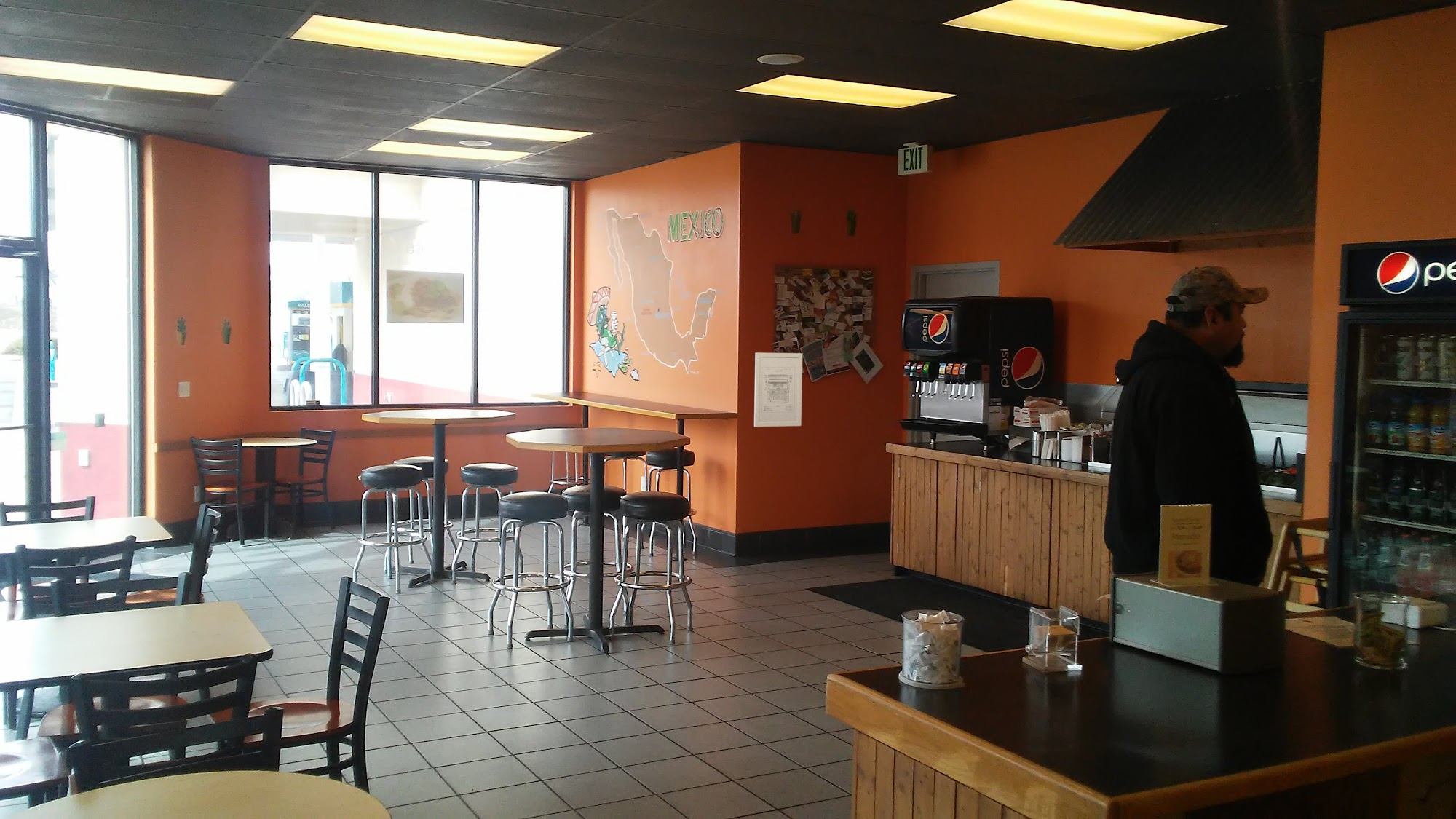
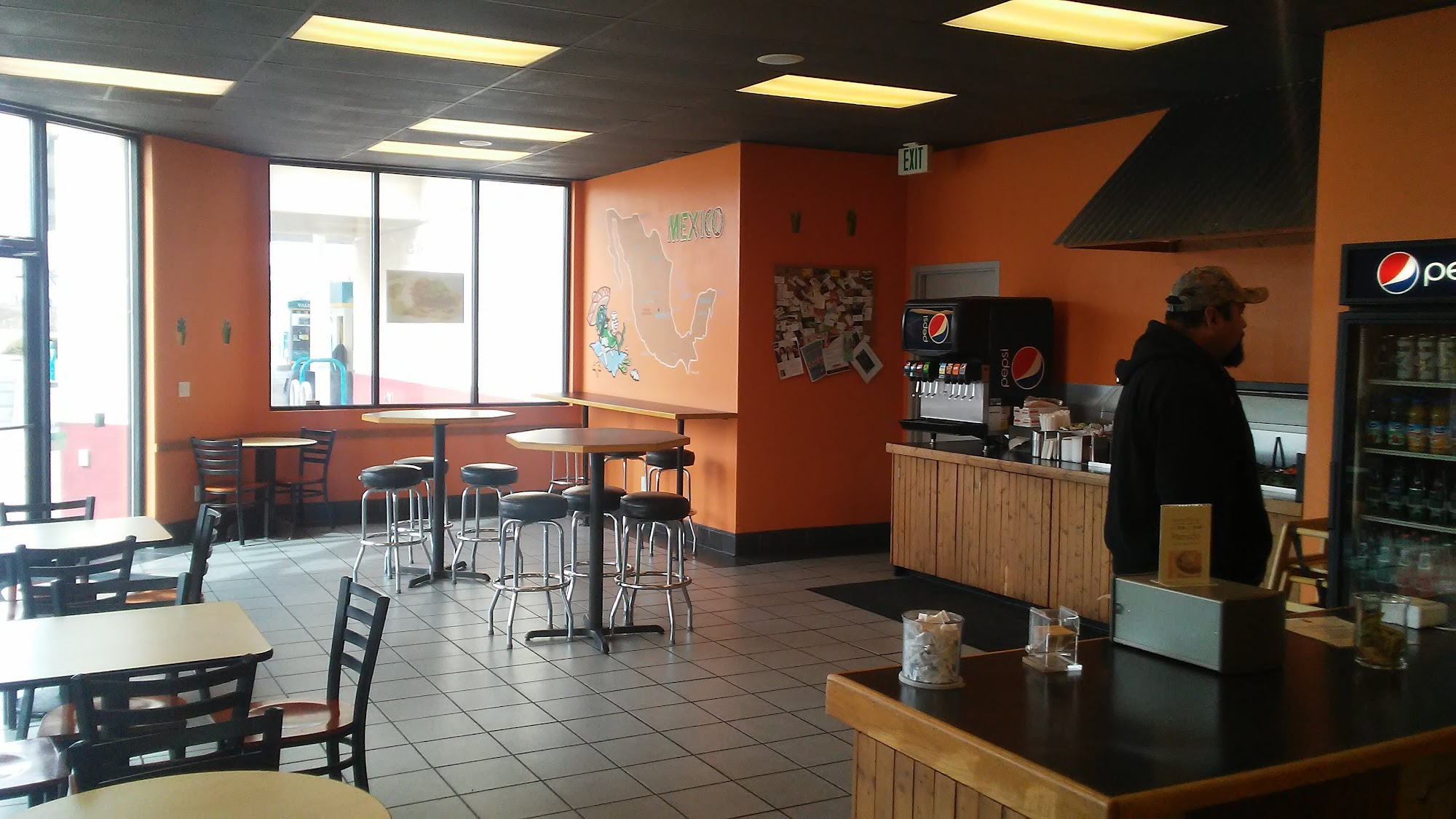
- wall art (778, 389)
